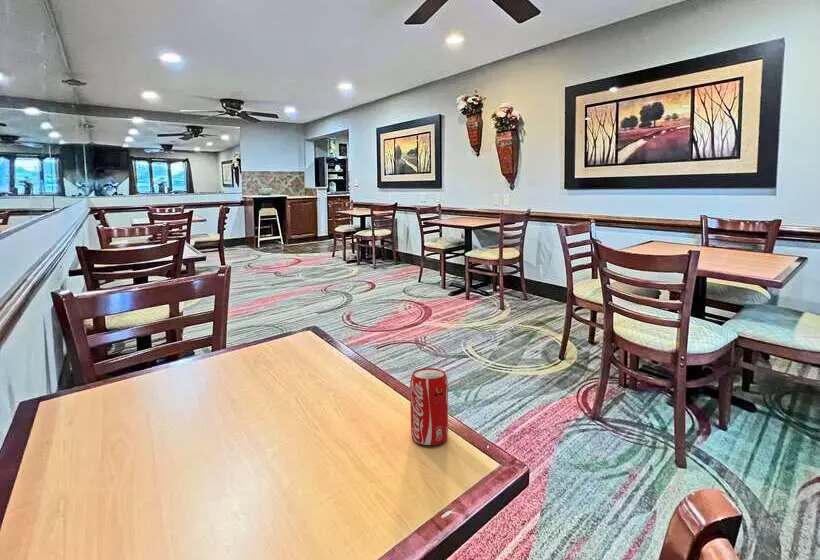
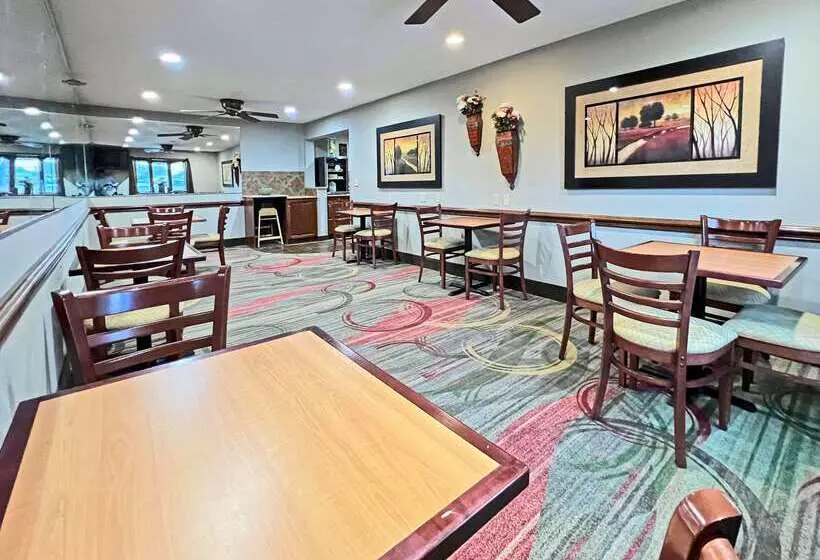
- beverage can (429, 405)
